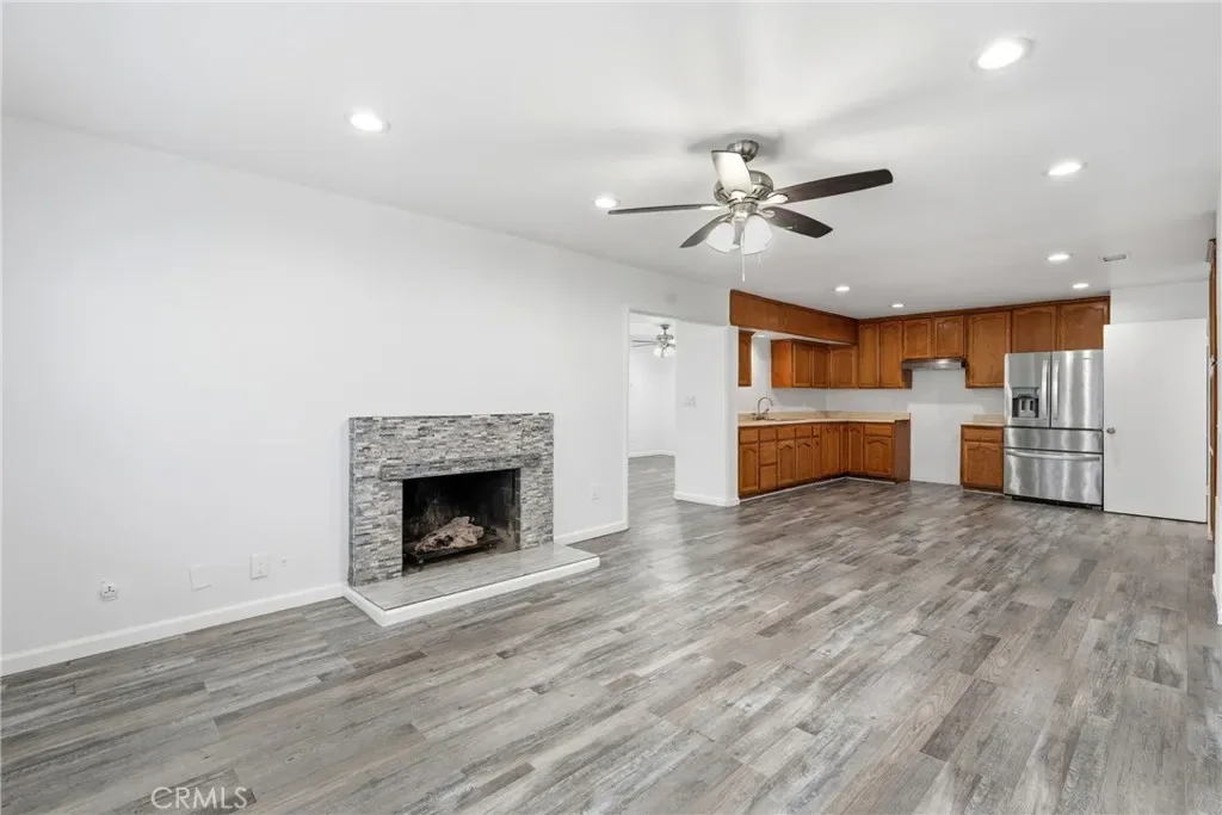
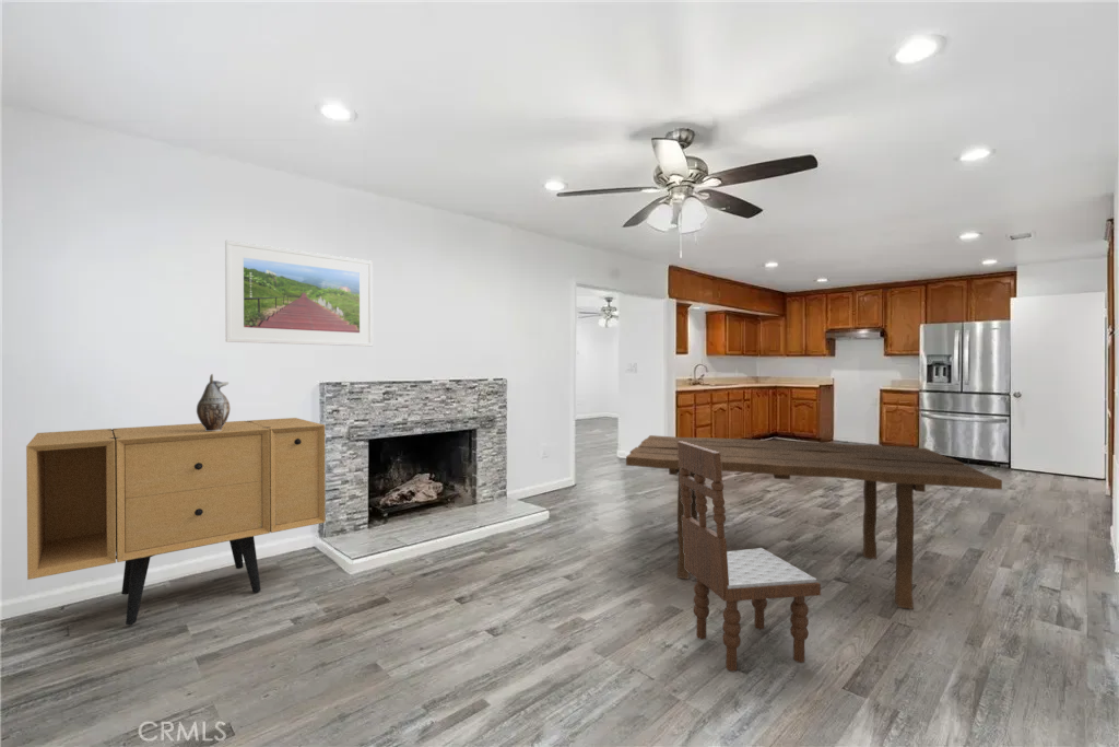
+ dining chair (741, 550)
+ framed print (305, 297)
+ sideboard (191, 511)
+ dining table (789, 479)
+ decorative vase (213, 401)
